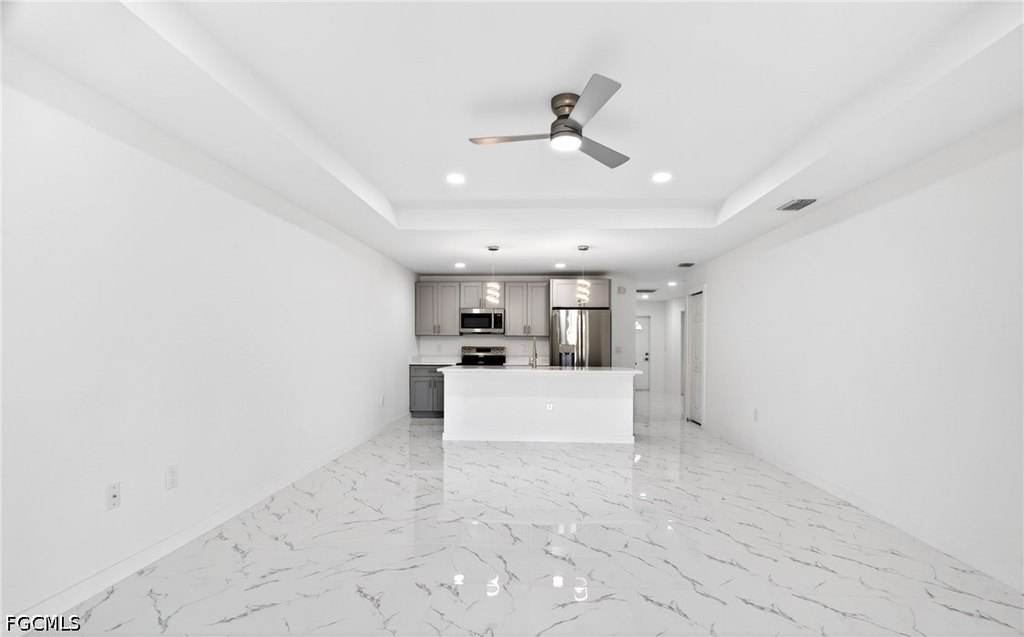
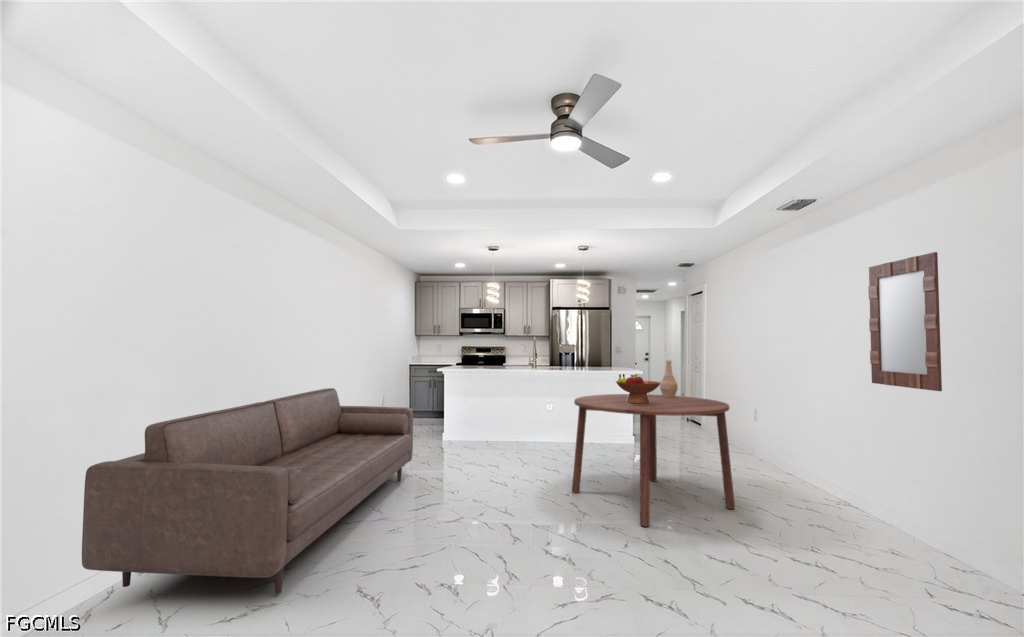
+ vase (668, 377)
+ sofa (301, 459)
+ fruit bowl (638, 388)
+ home mirror (901, 323)
+ dining table (649, 450)
